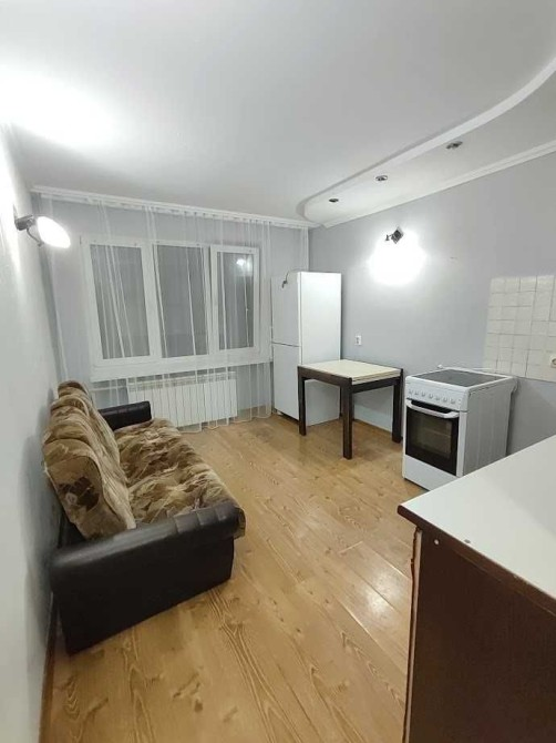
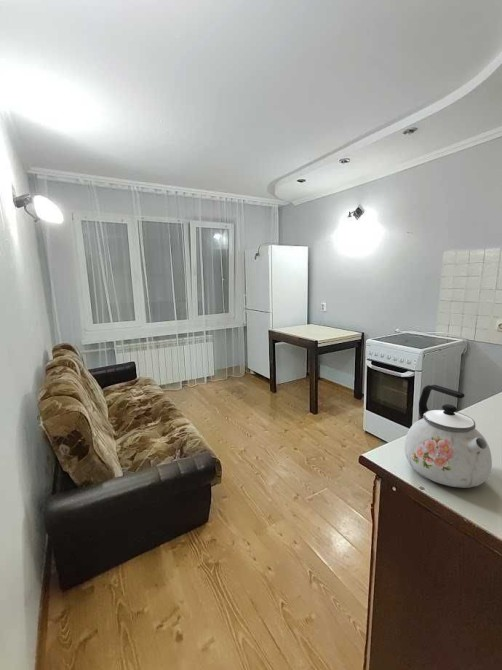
+ kettle (448, 431)
